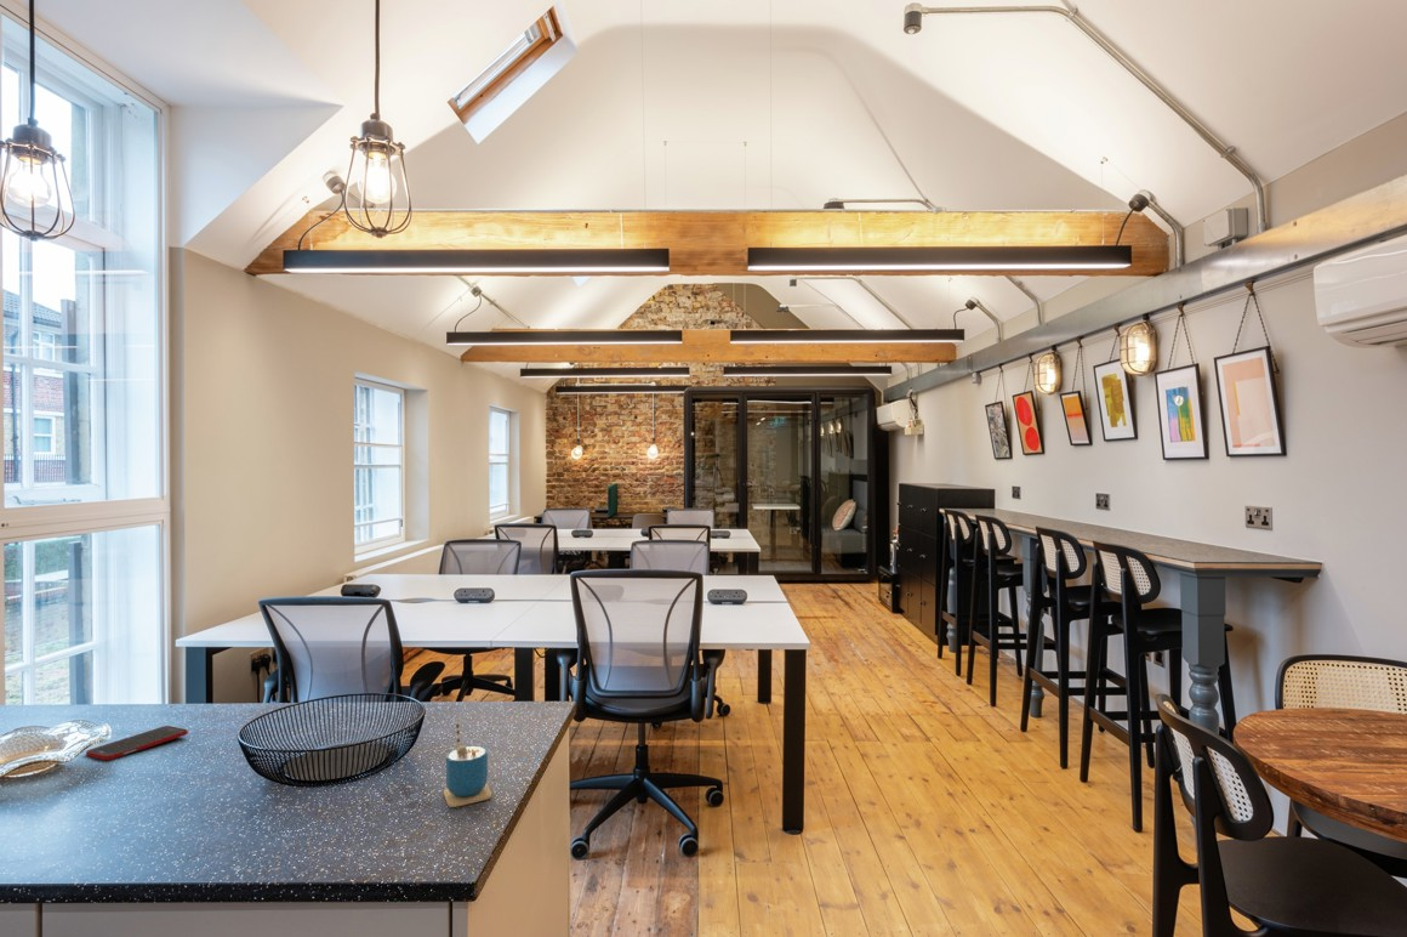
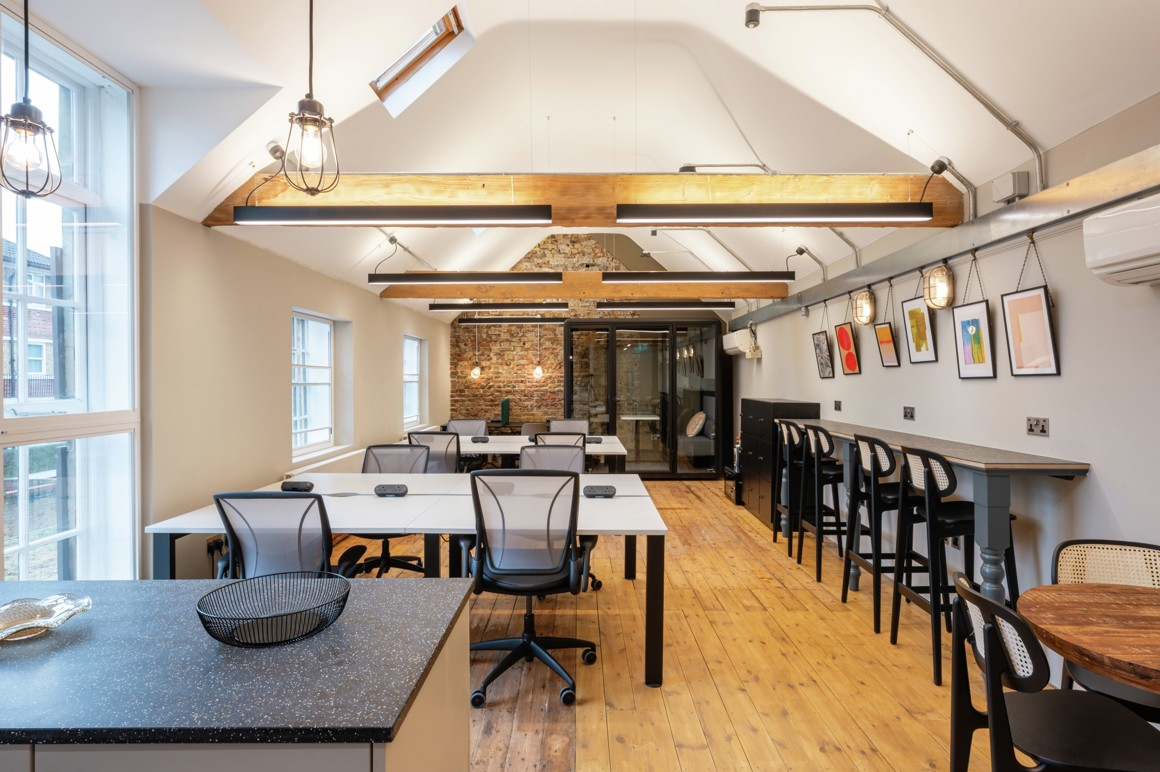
- cell phone (138, 742)
- cup (467, 759)
